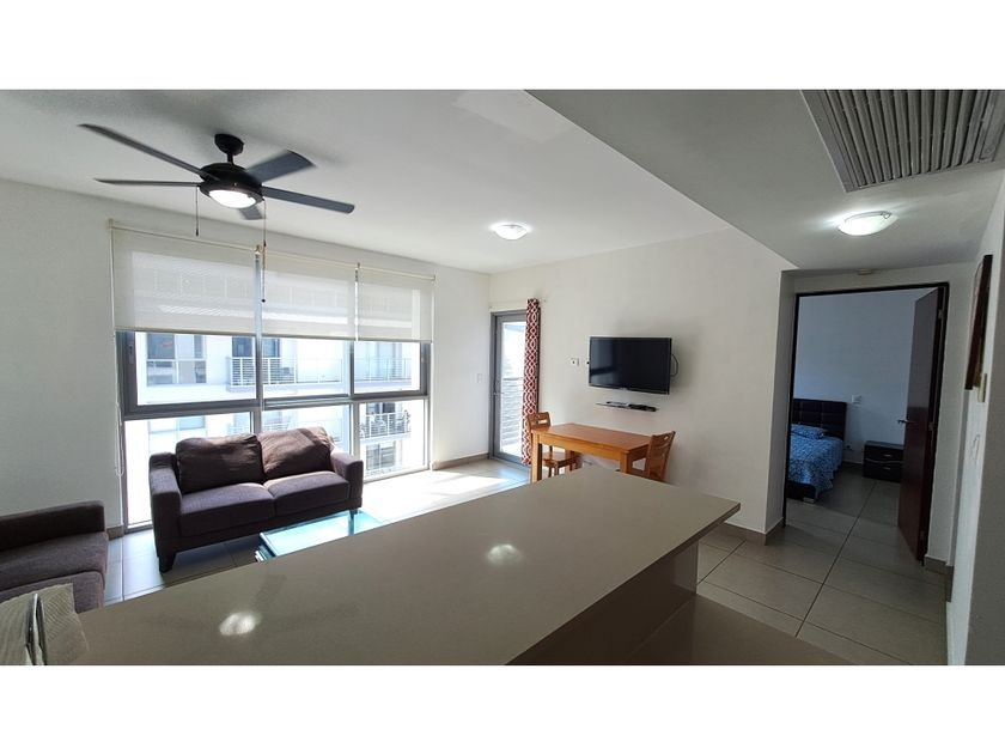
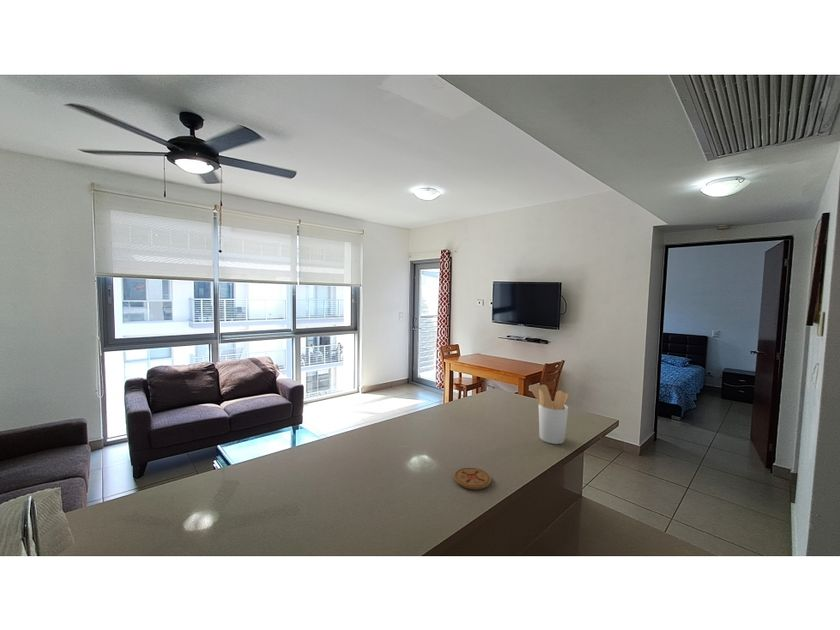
+ coaster (472, 477)
+ utensil holder (547, 411)
